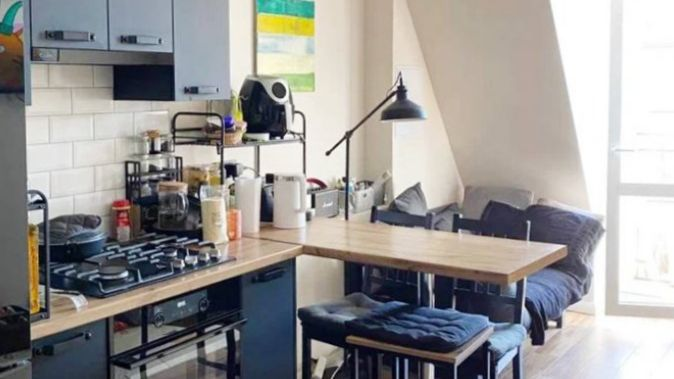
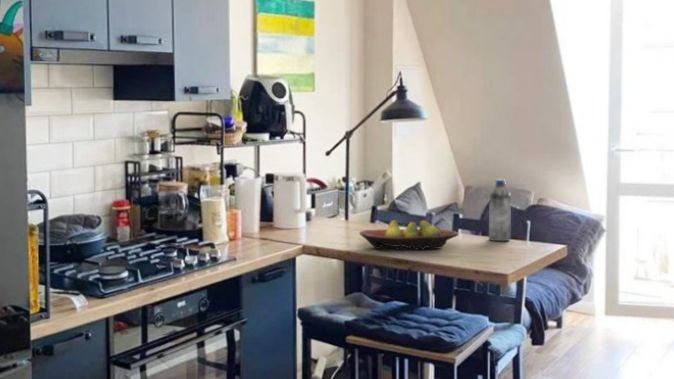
+ water bottle (500, 209)
+ fruit bowl (408, 234)
